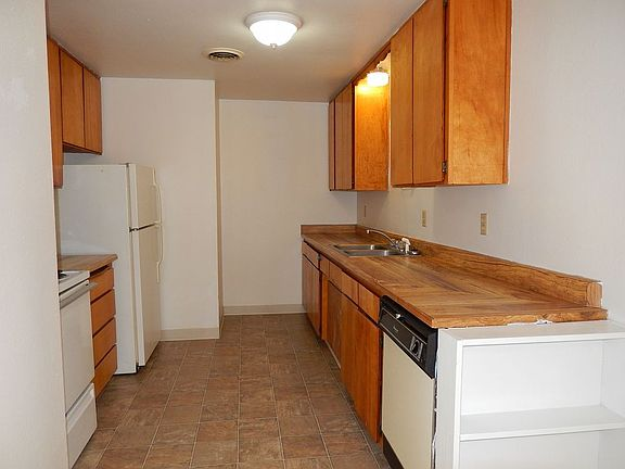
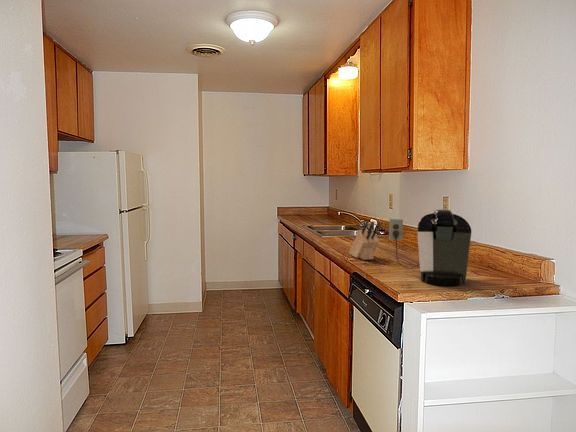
+ knife block (364, 238)
+ coffee maker (428, 244)
